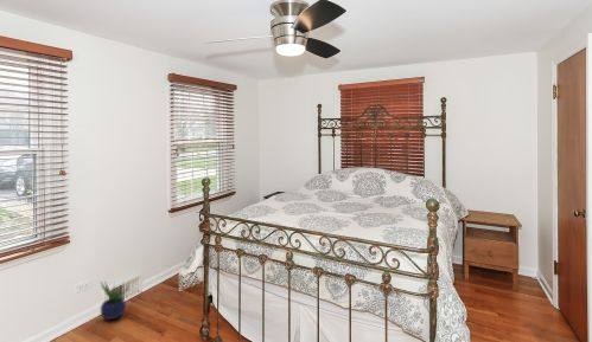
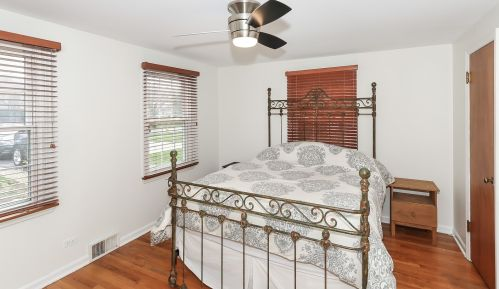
- potted plant (113, 298)
